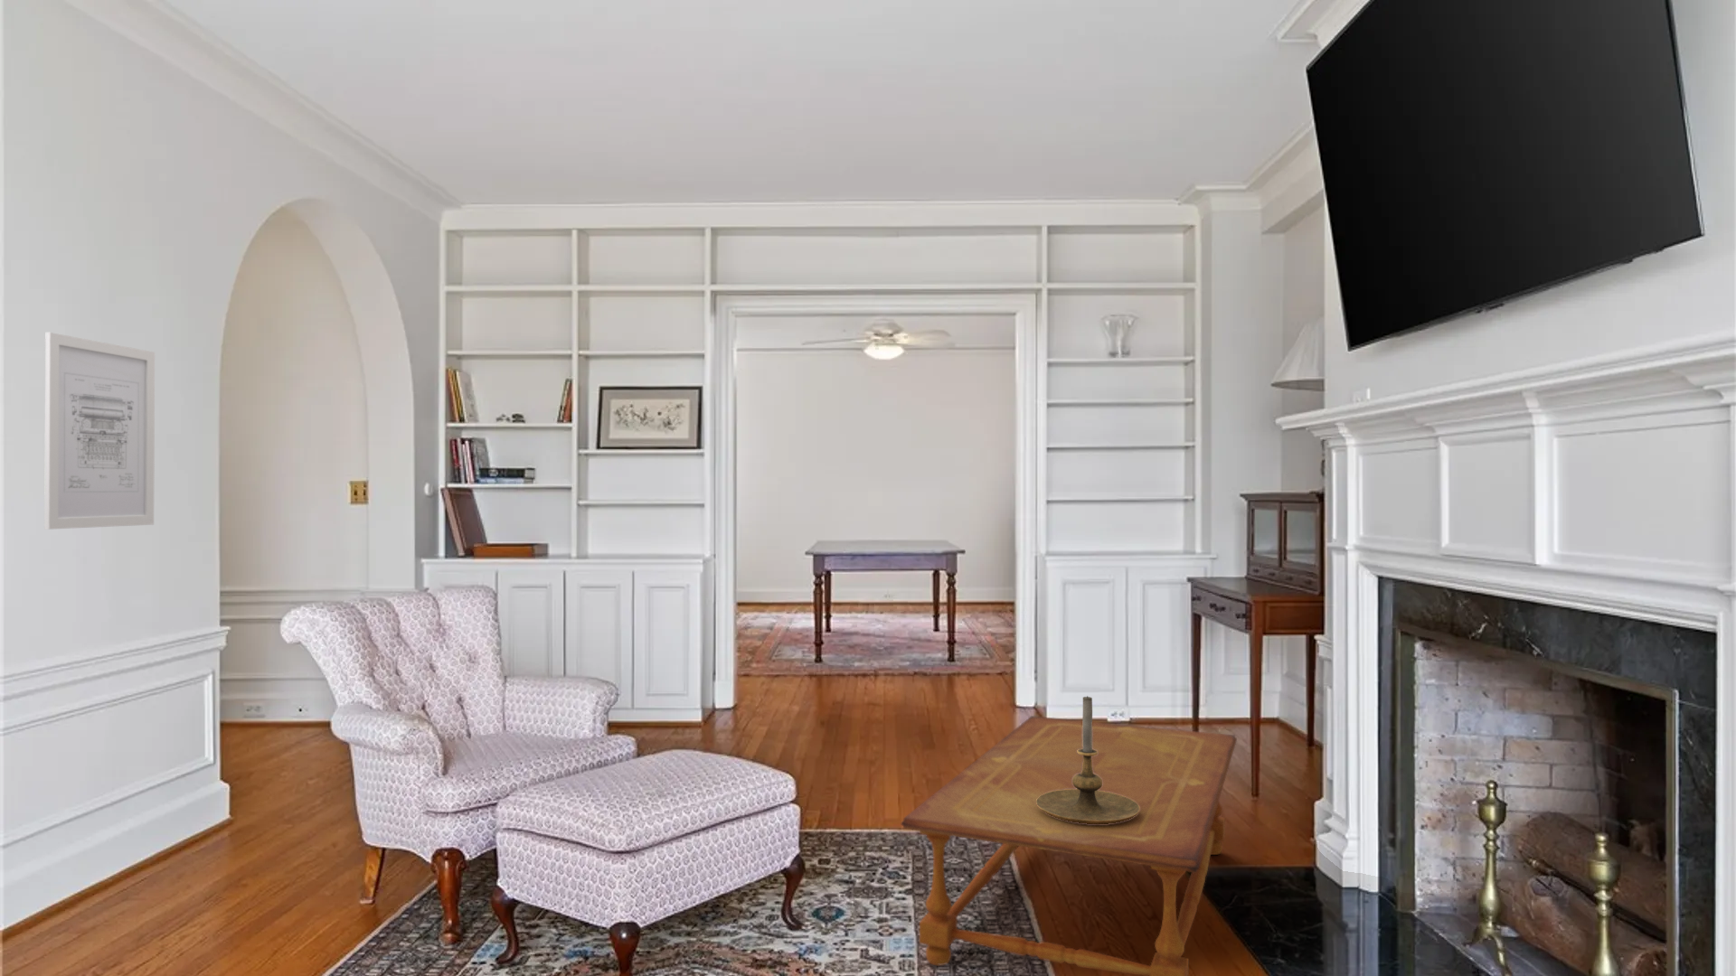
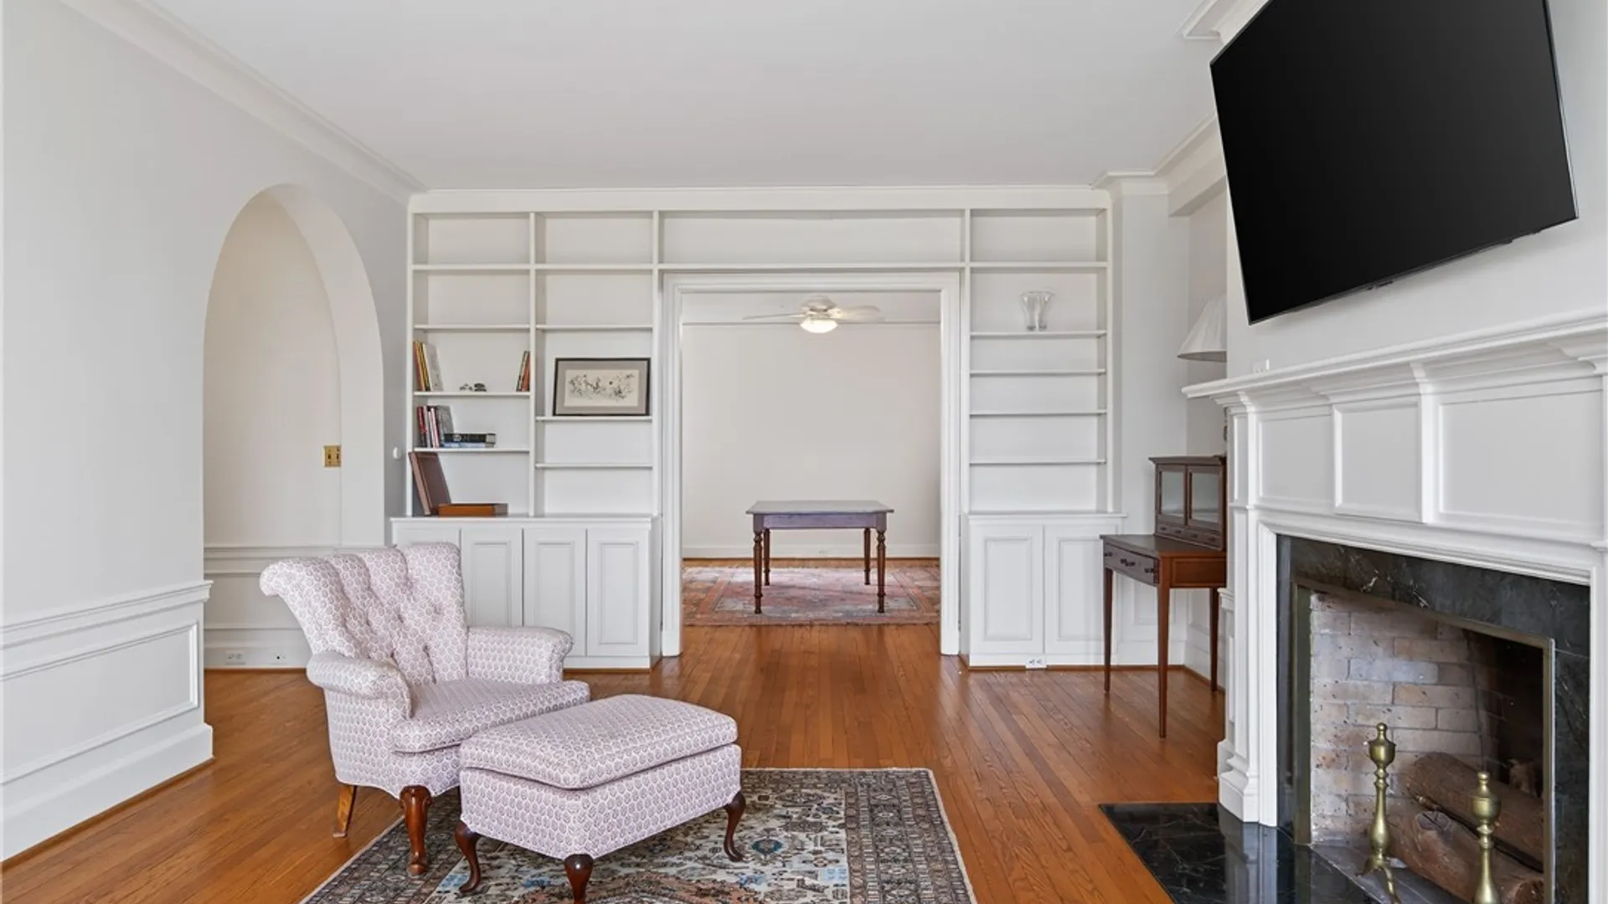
- candle holder (1087, 752)
- coffee table (1093, 835)
- wall art (103, 435)
